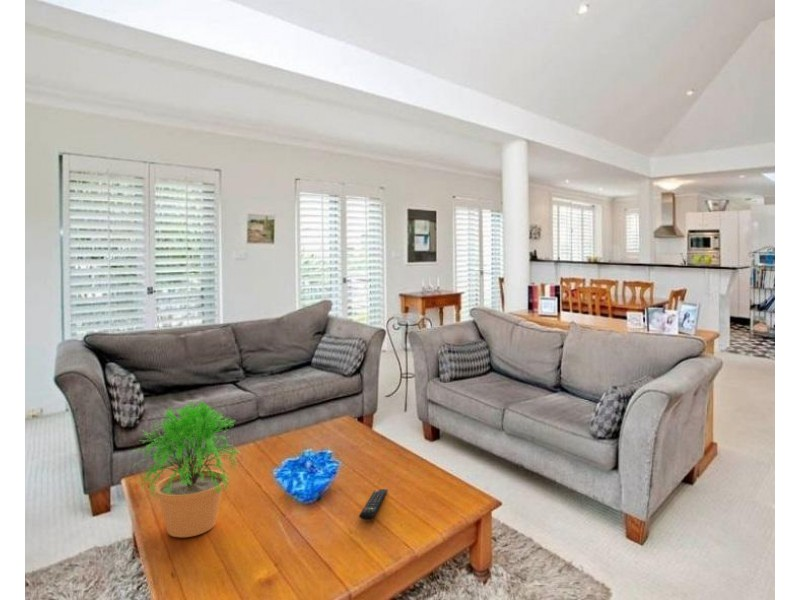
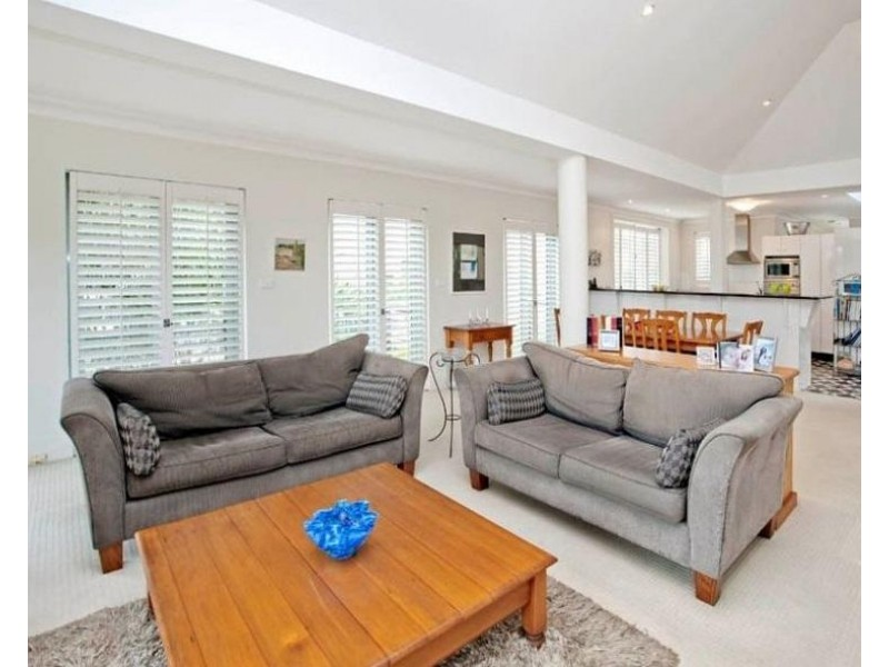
- potted plant (192, 464)
- remote control (374, 503)
